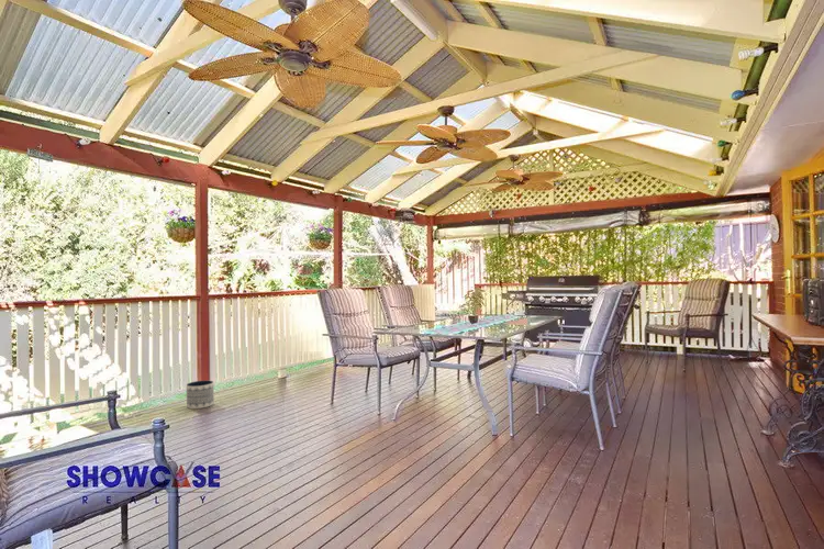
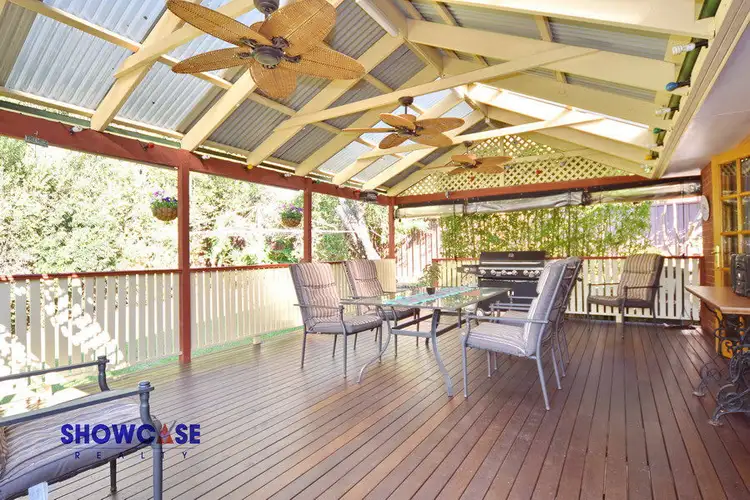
- planter (200, 394)
